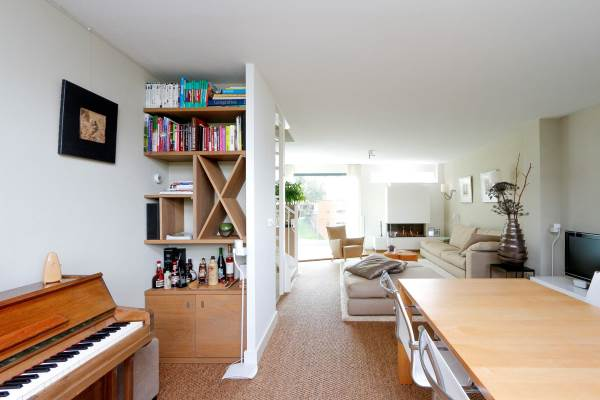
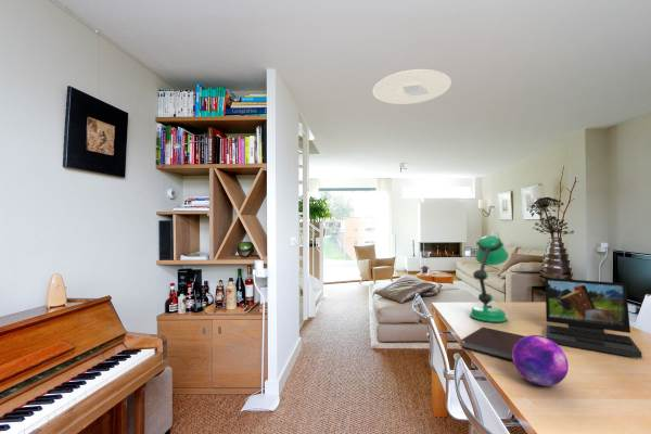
+ laptop (586, 311)
+ desk lamp (487, 276)
+ ceiling light (410, 85)
+ decorative orb (538, 359)
+ notebook (497, 342)
